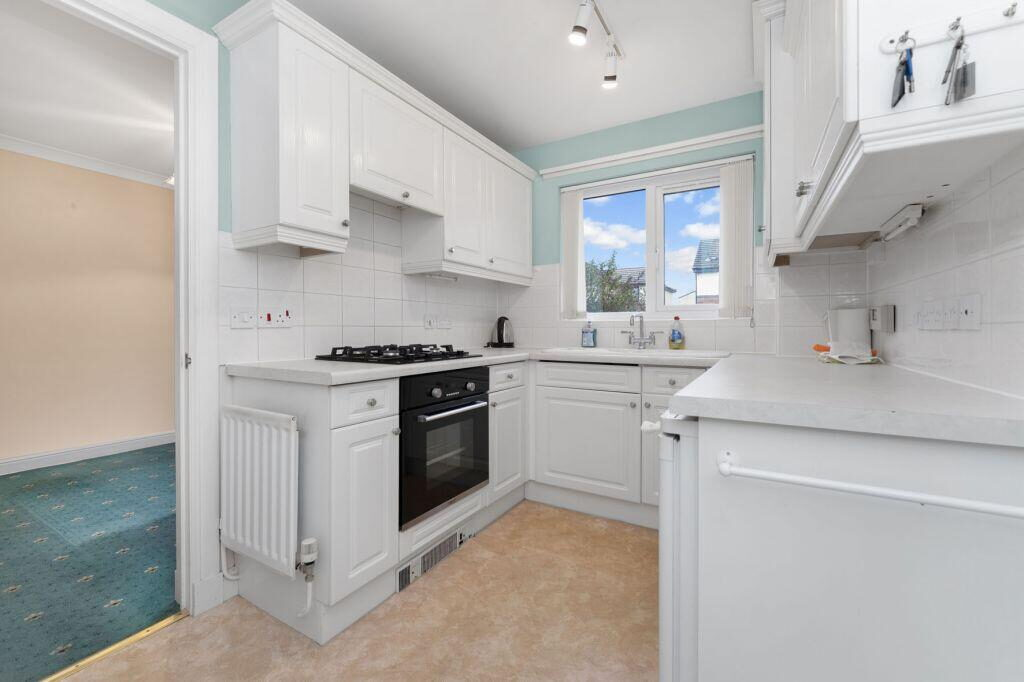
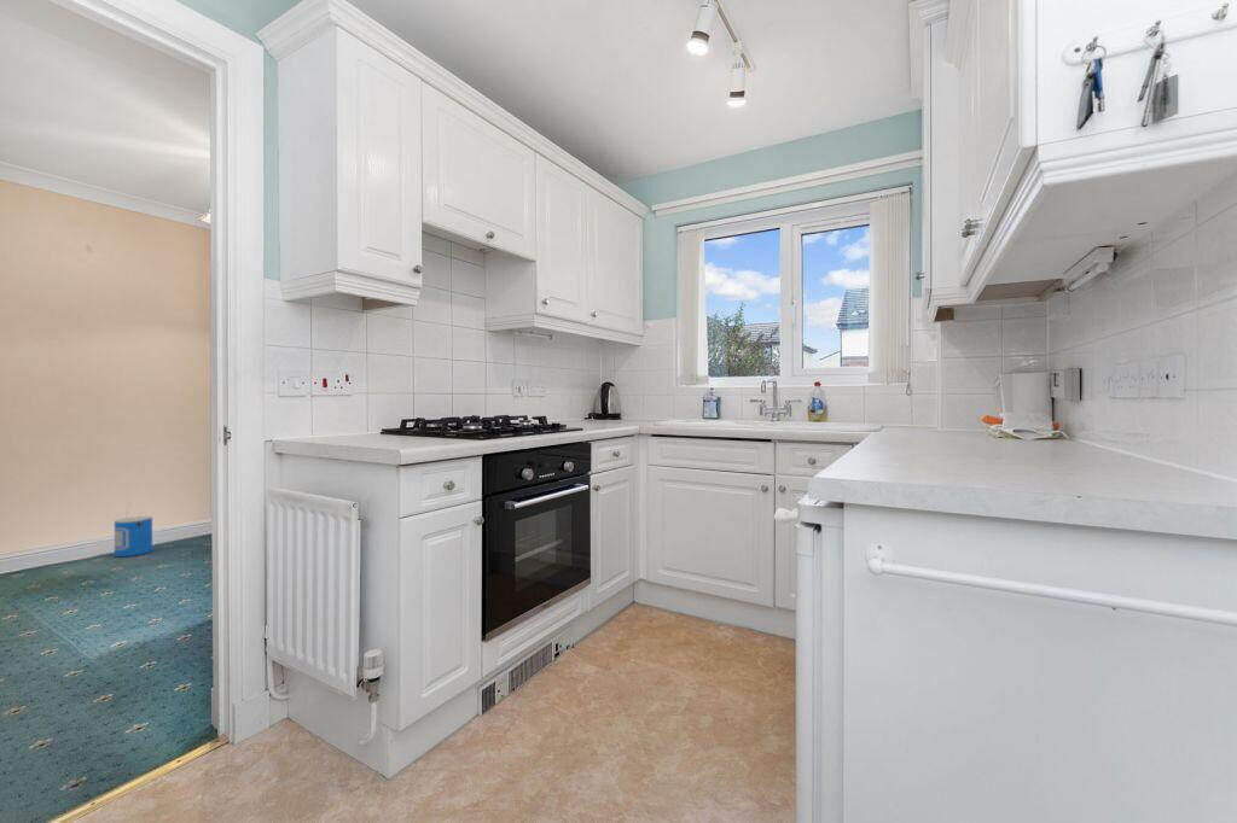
+ bucket (133, 526)
